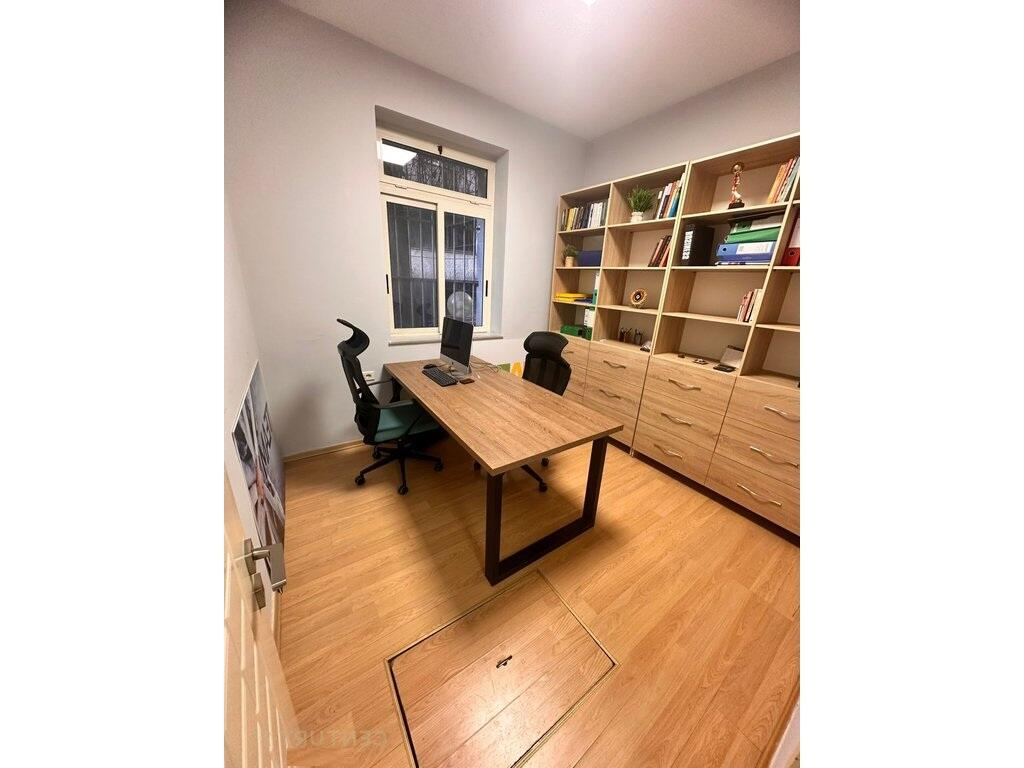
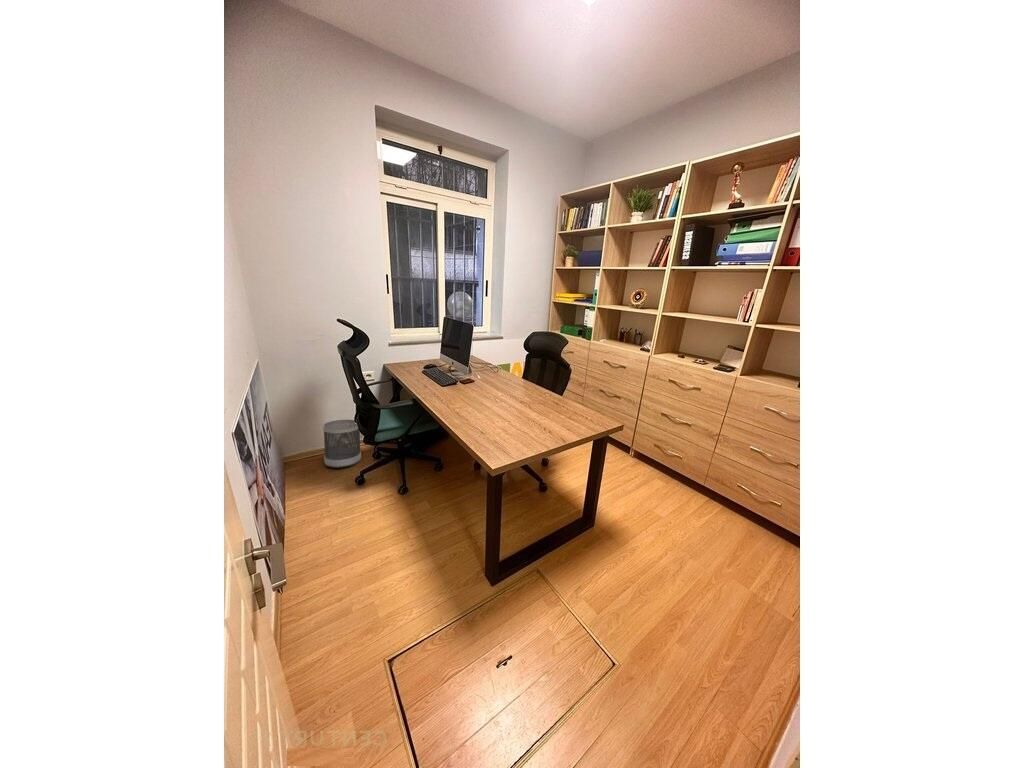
+ wastebasket (342, 442)
